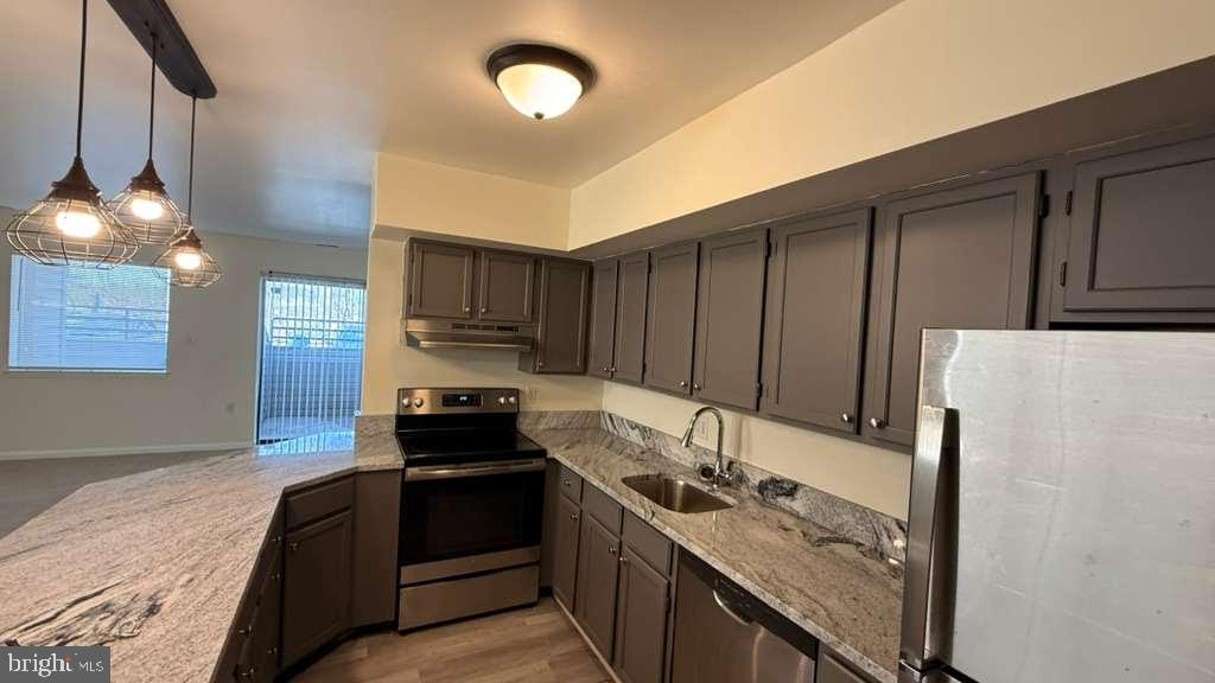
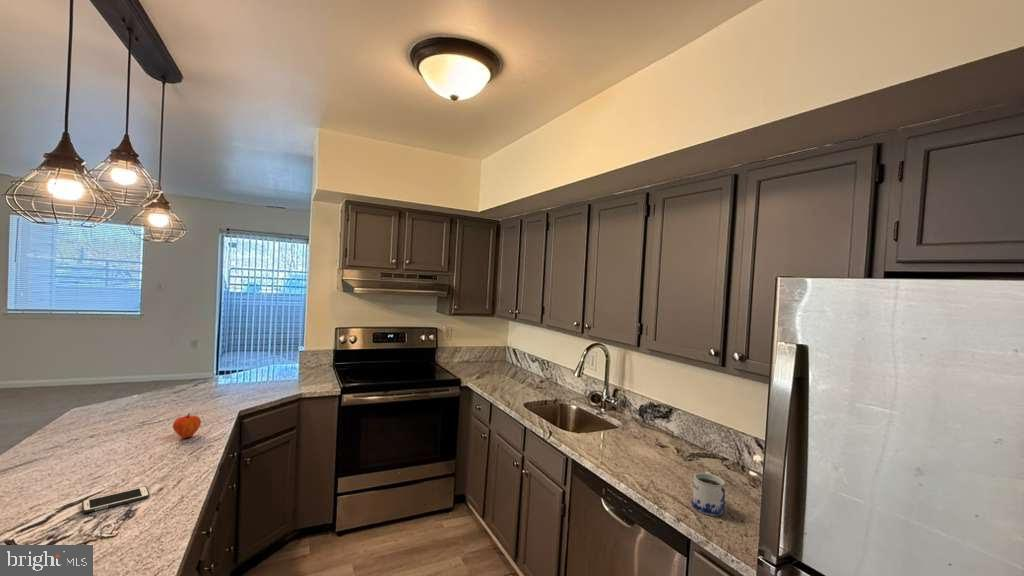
+ mug (707, 491)
+ fruit (187, 425)
+ cell phone (116, 499)
